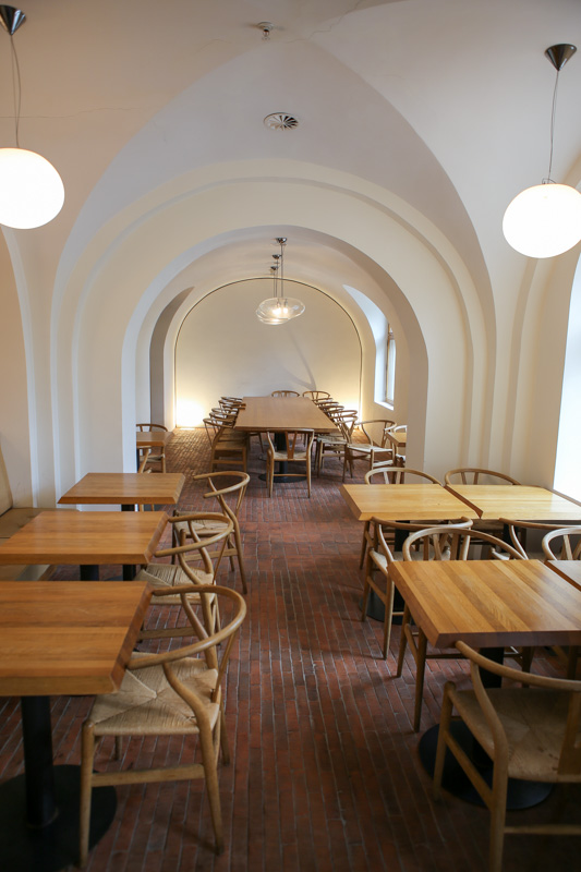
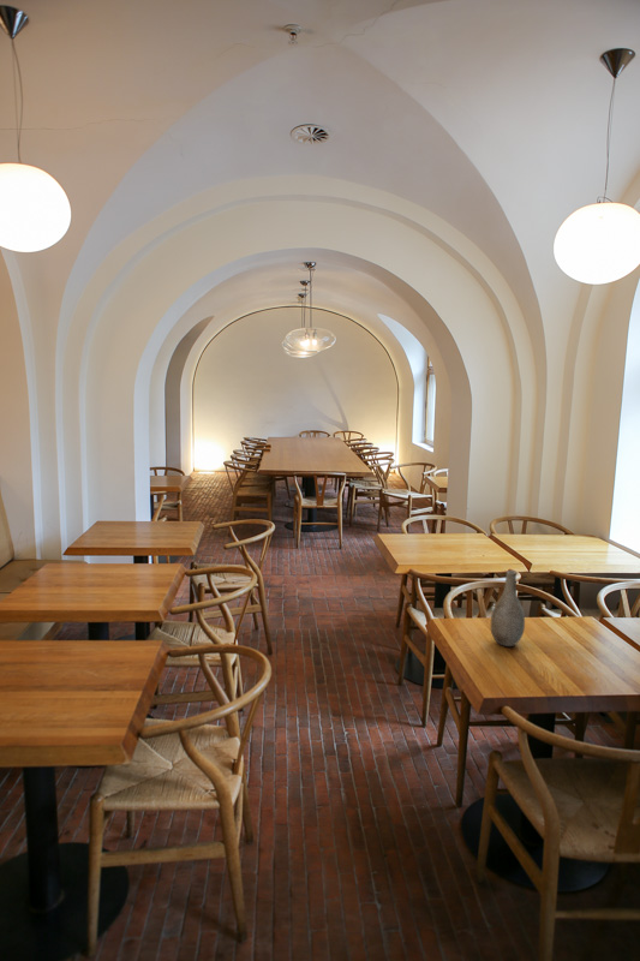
+ vase (508, 607)
